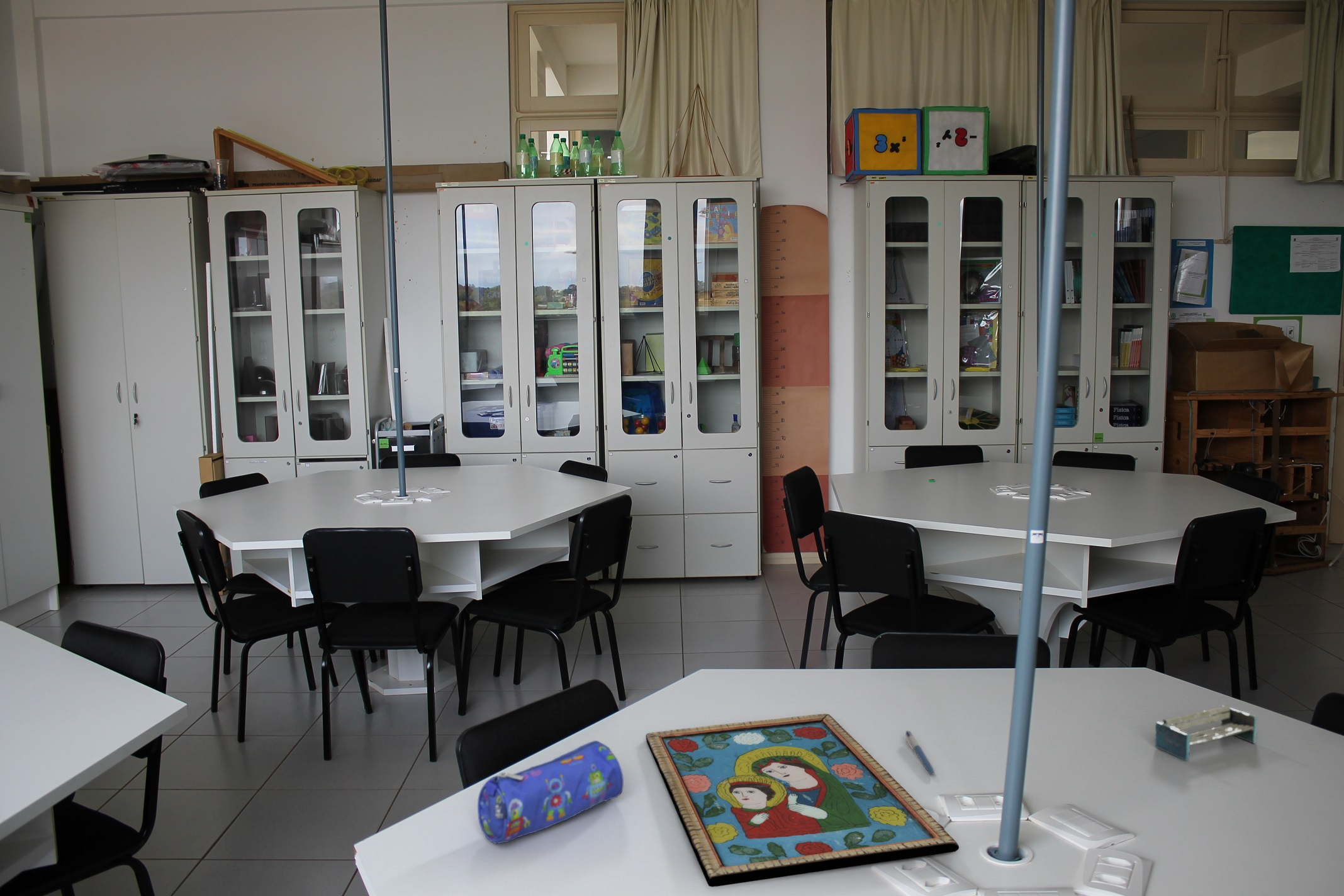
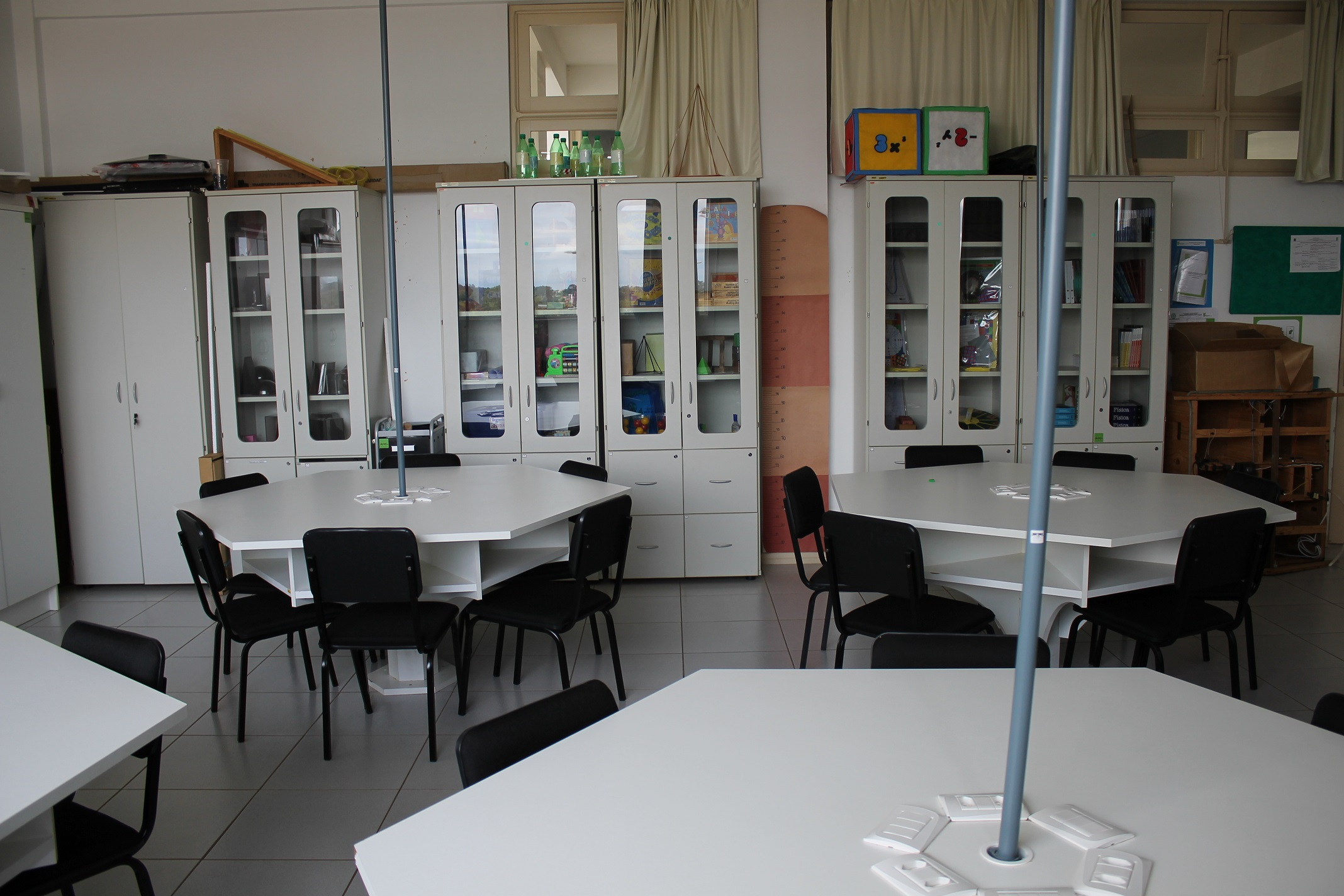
- pencil case (551, 788)
- shelf (1206, 730)
- framed painting (780, 784)
- pen (918, 752)
